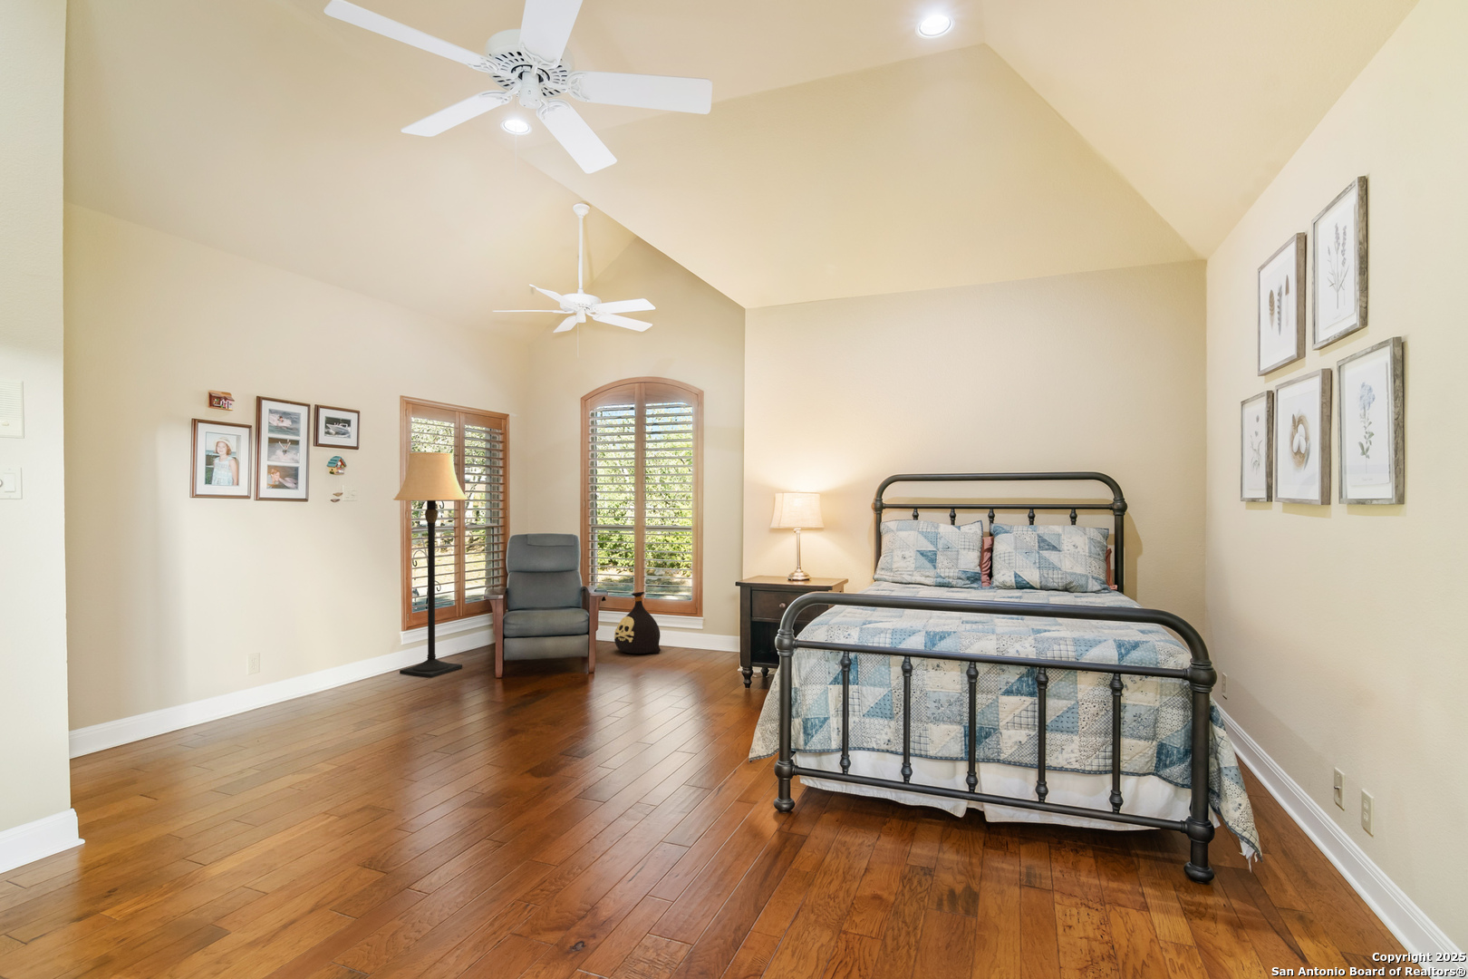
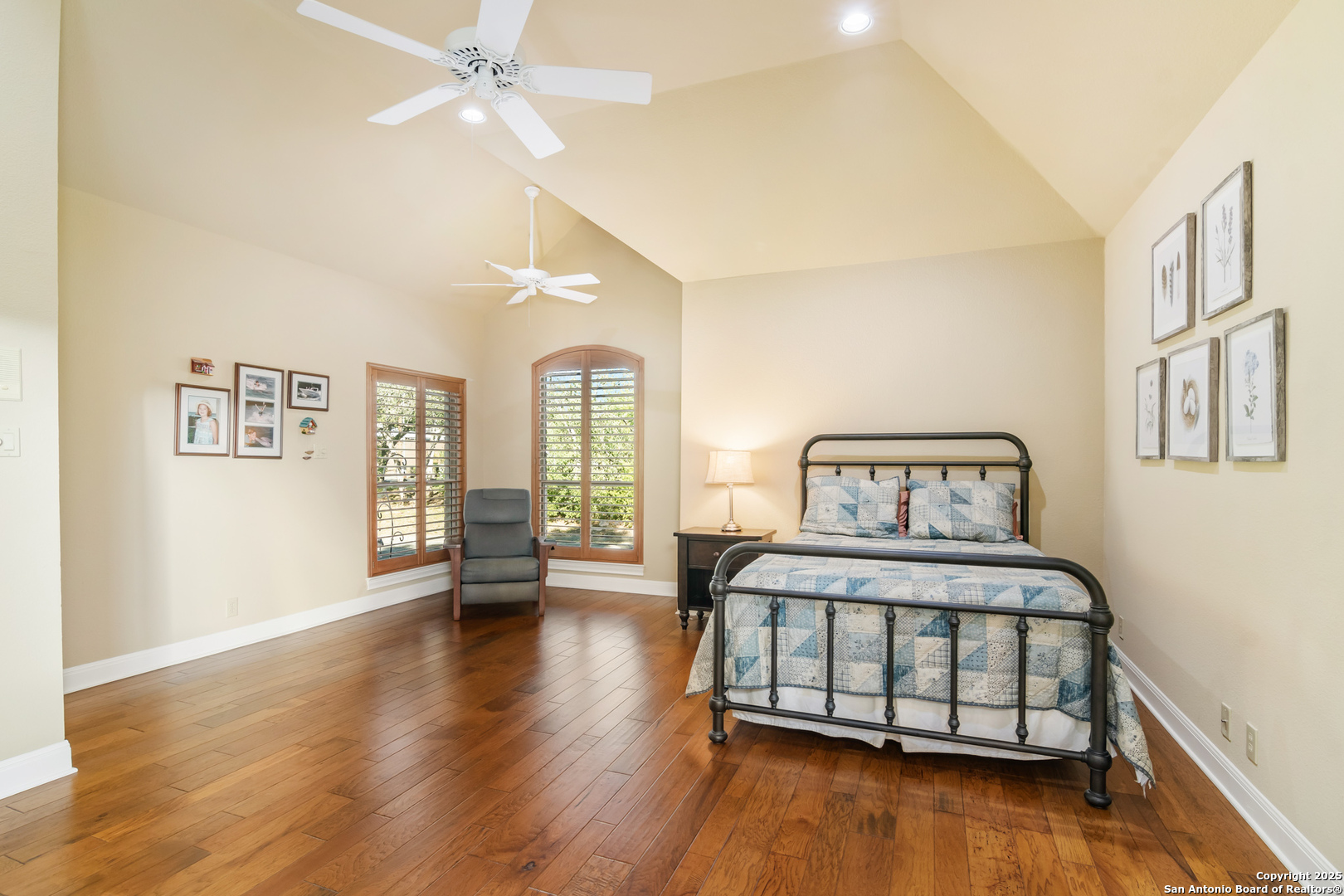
- lamp (431, 562)
- bag (638, 621)
